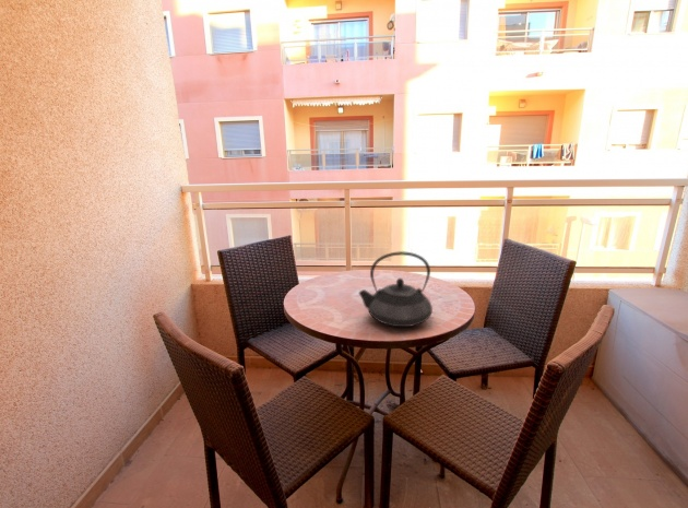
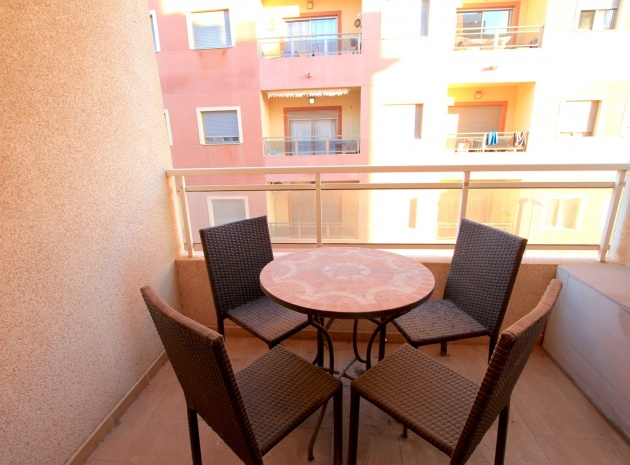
- teapot (395, 285)
